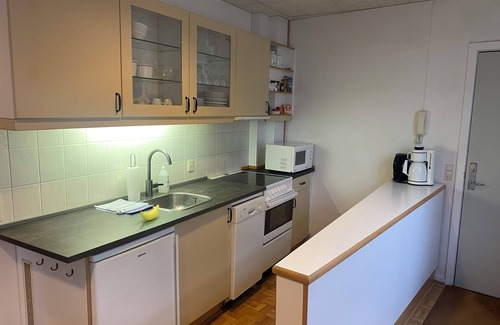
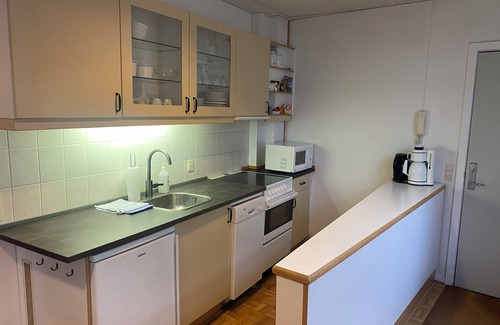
- banana (149, 213)
